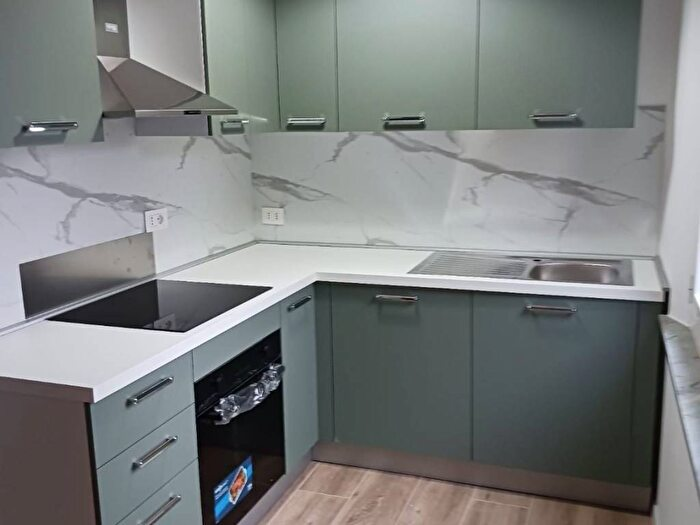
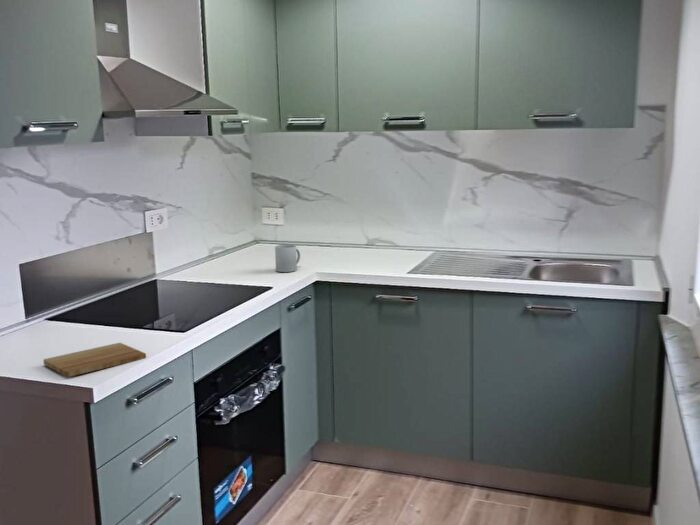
+ mug (289, 257)
+ cutting board (95, 358)
